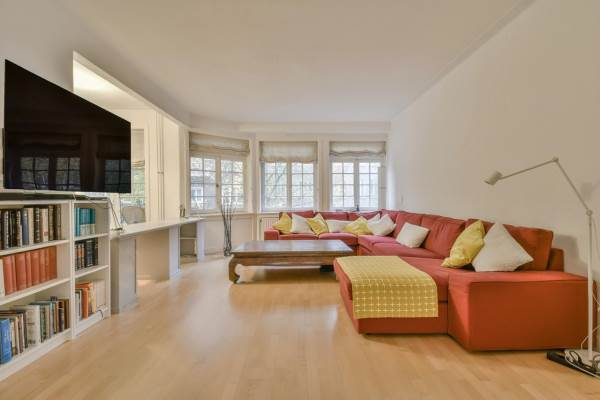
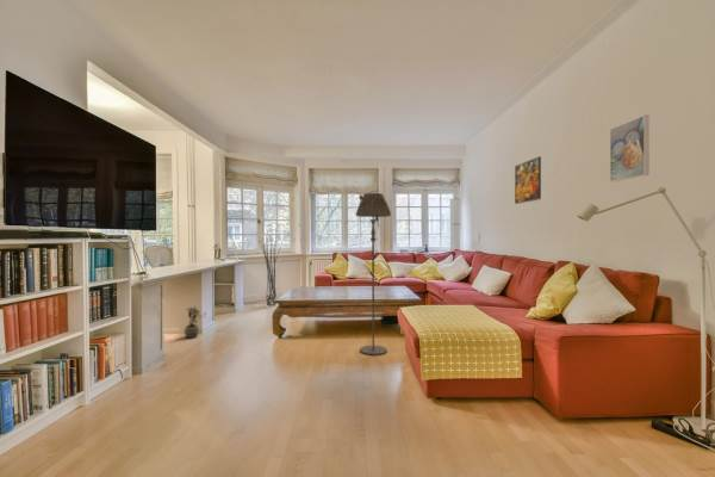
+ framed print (527, 181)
+ floor lamp (373, 272)
+ potted plant (194, 321)
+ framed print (628, 150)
